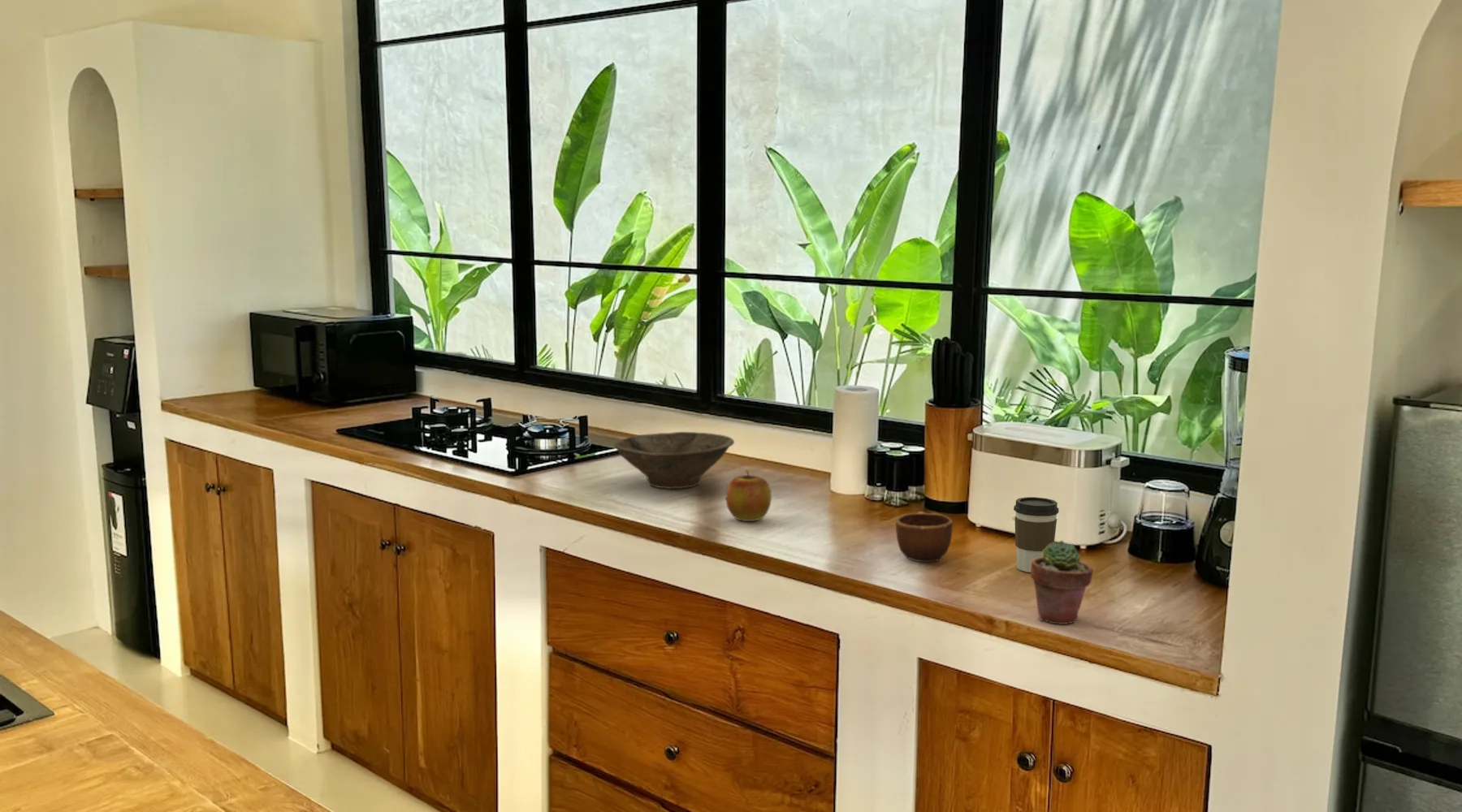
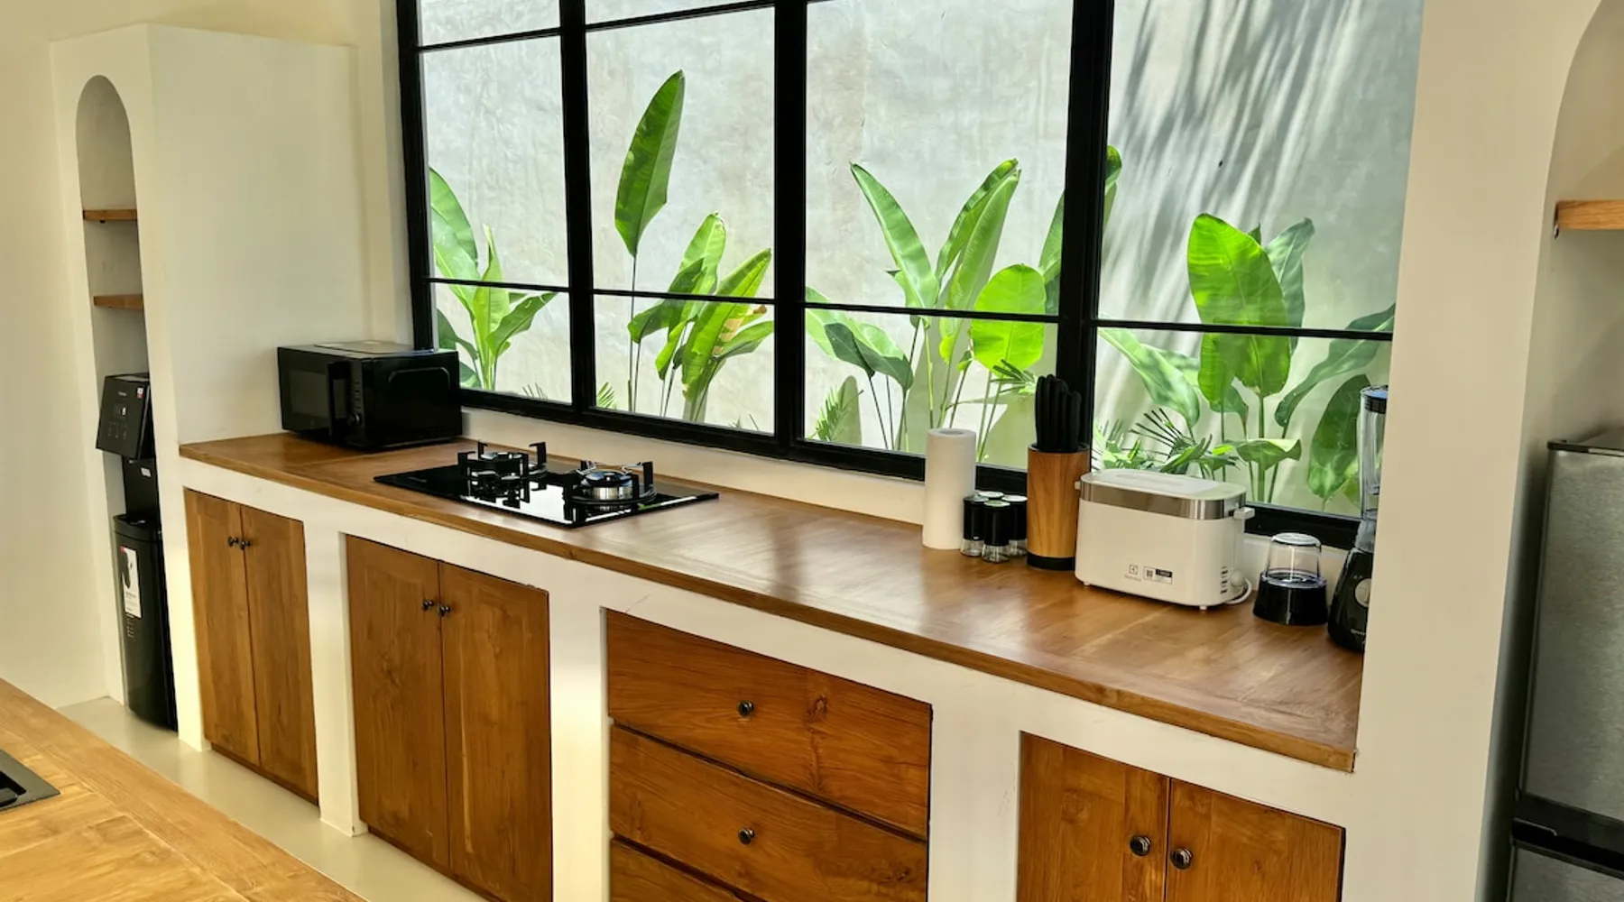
- potted succulent (1060, 580)
- coffee cup (1035, 535)
- bowl (673, 461)
- apple (748, 494)
- mug (919, 536)
